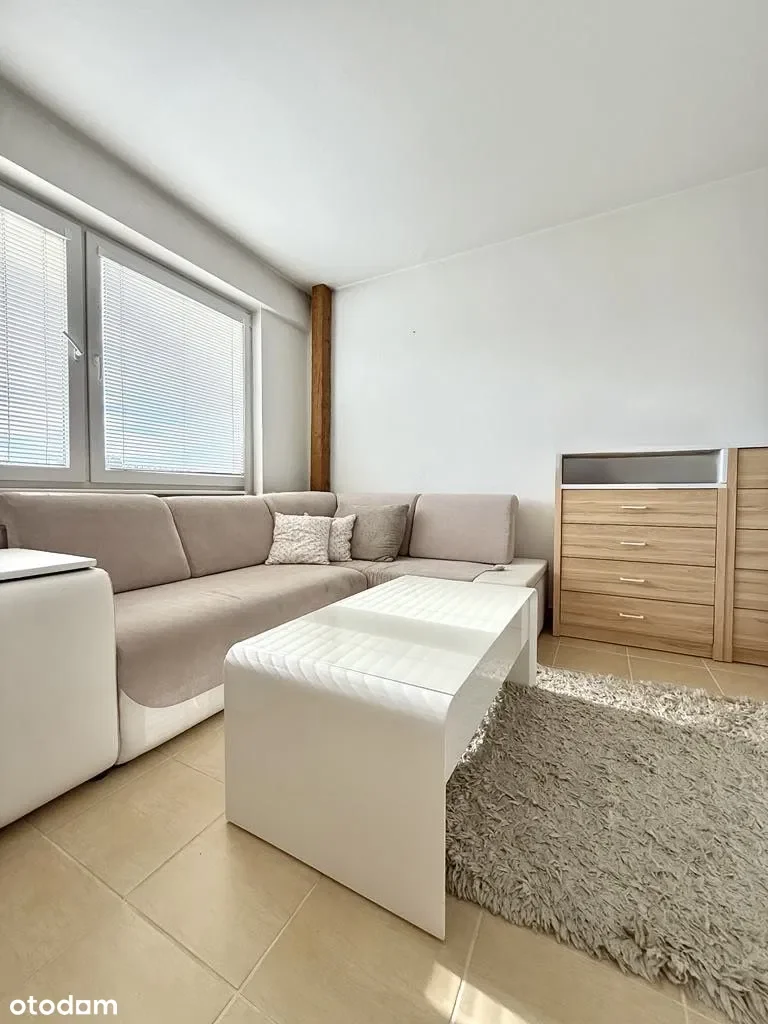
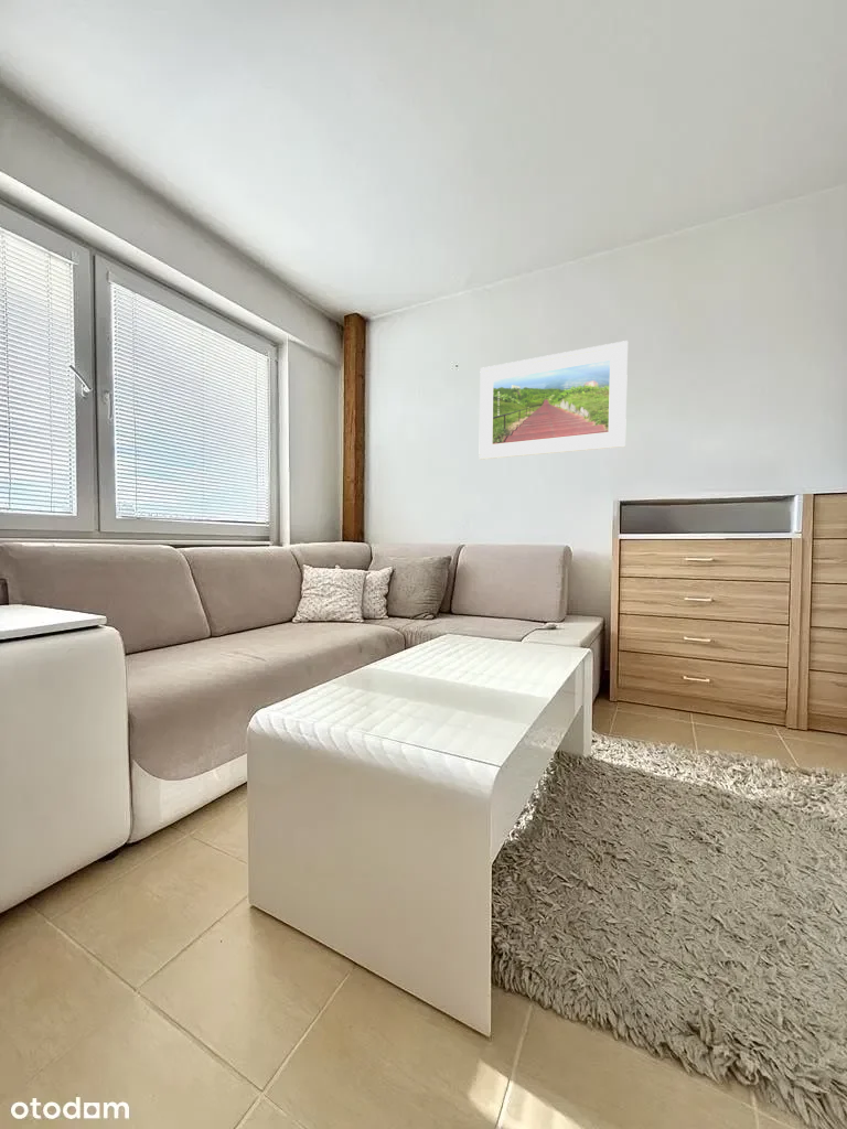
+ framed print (547, 405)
